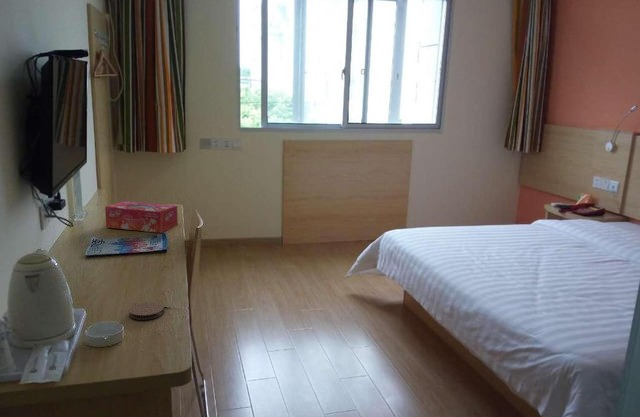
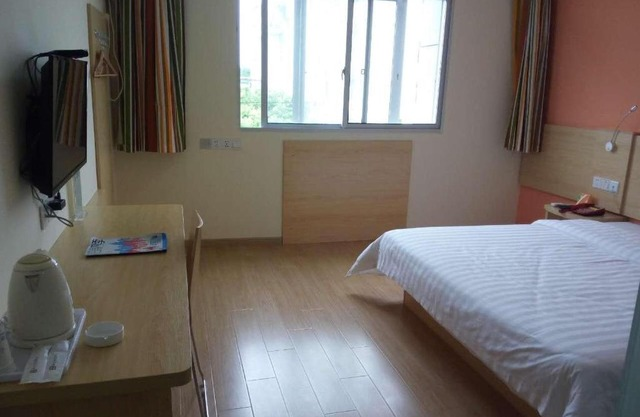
- tissue box (142, 216)
- coaster (146, 310)
